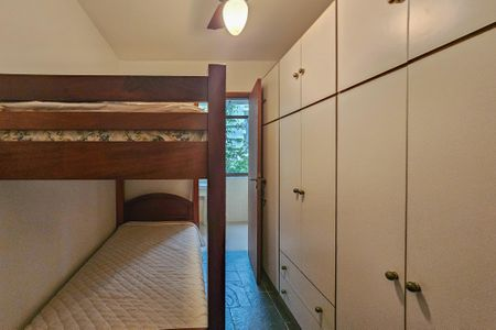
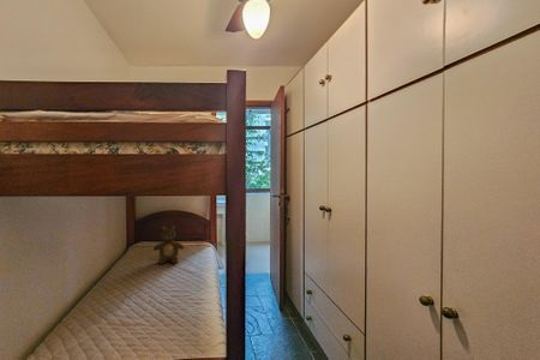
+ teddy bear (168, 244)
